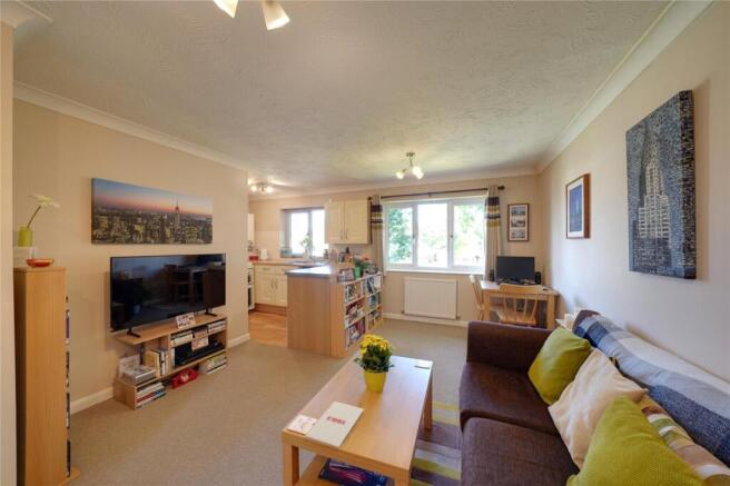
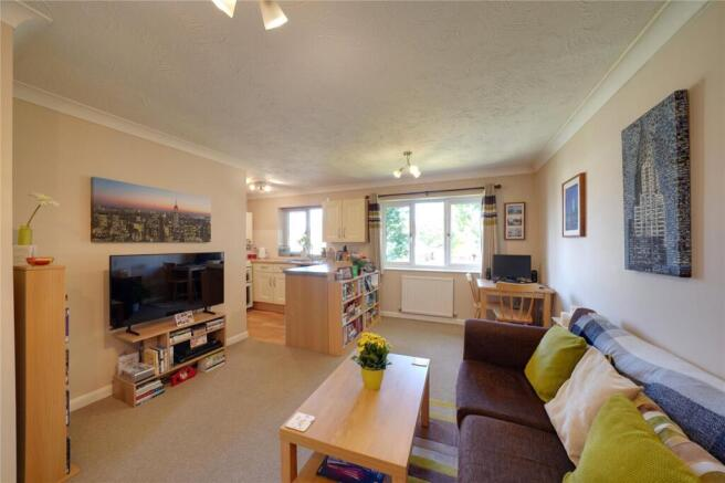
- magazine (336, 421)
